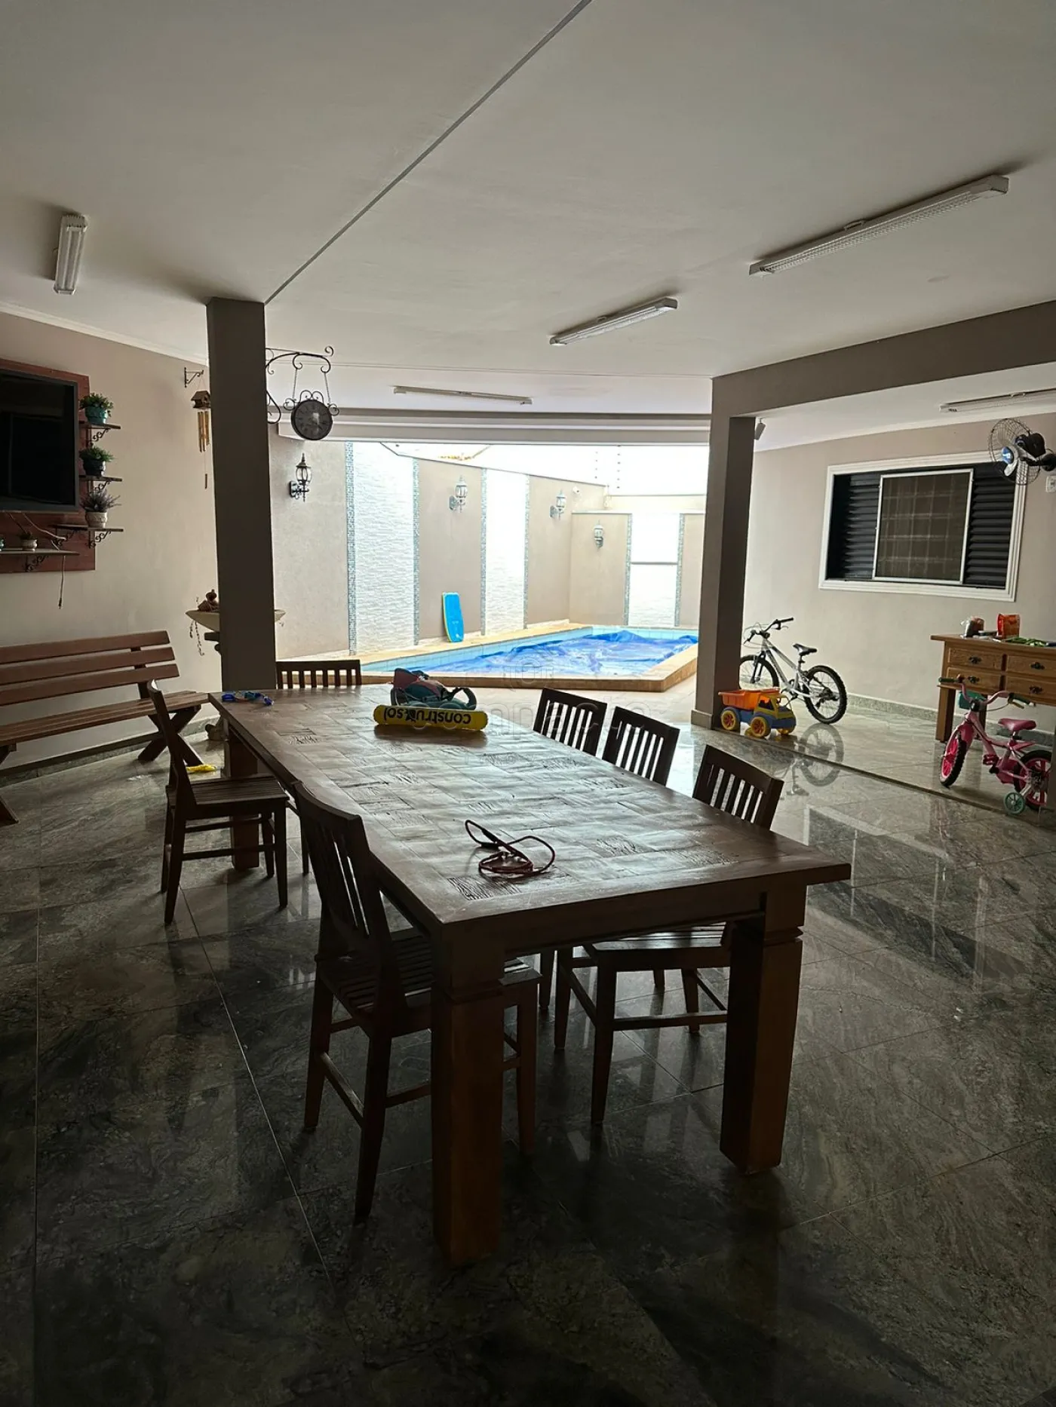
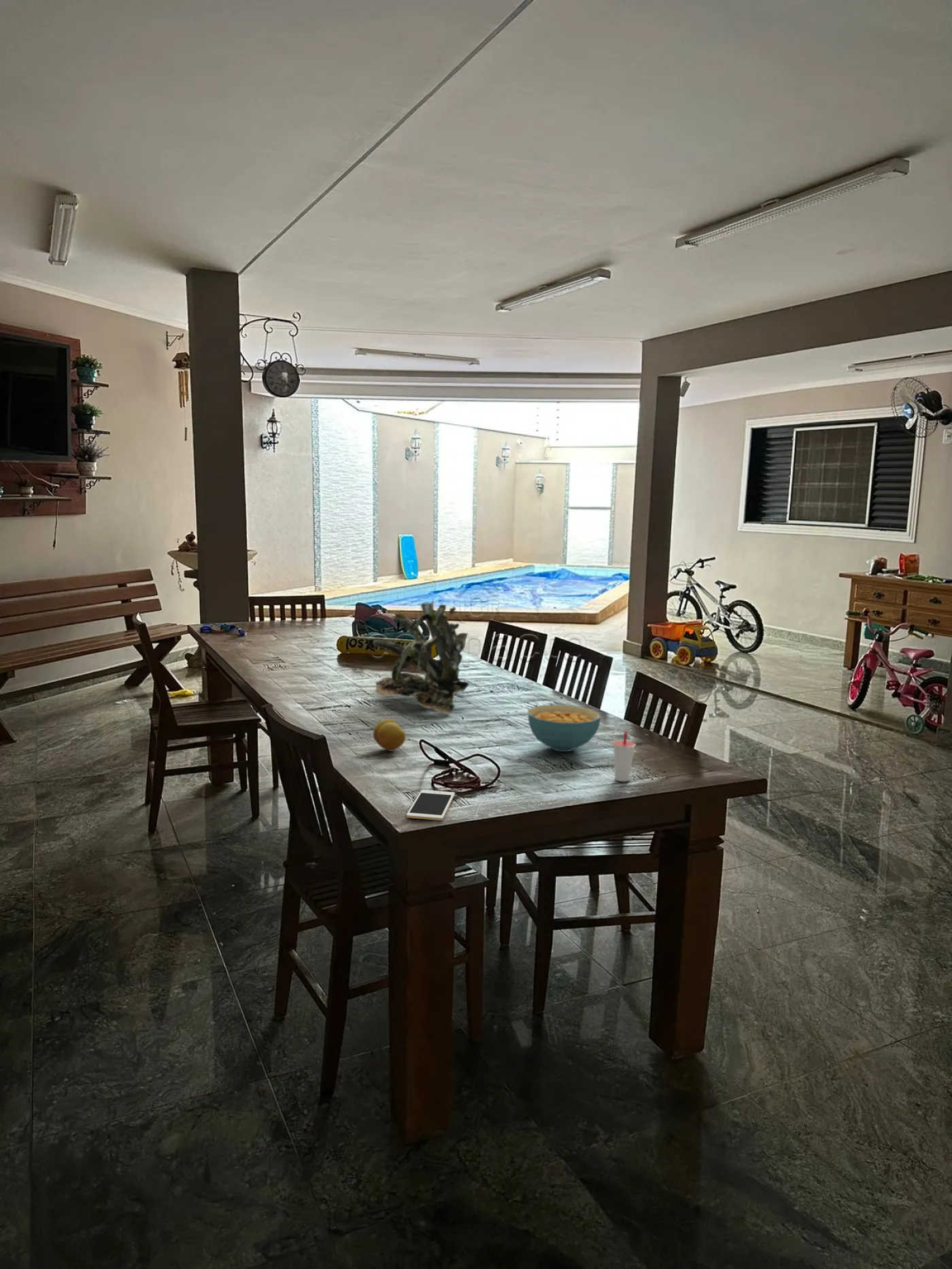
+ cup (623, 755)
+ plant (427, 649)
+ cell phone (431, 804)
+ cereal bowl (562, 731)
+ fruit (389, 735)
